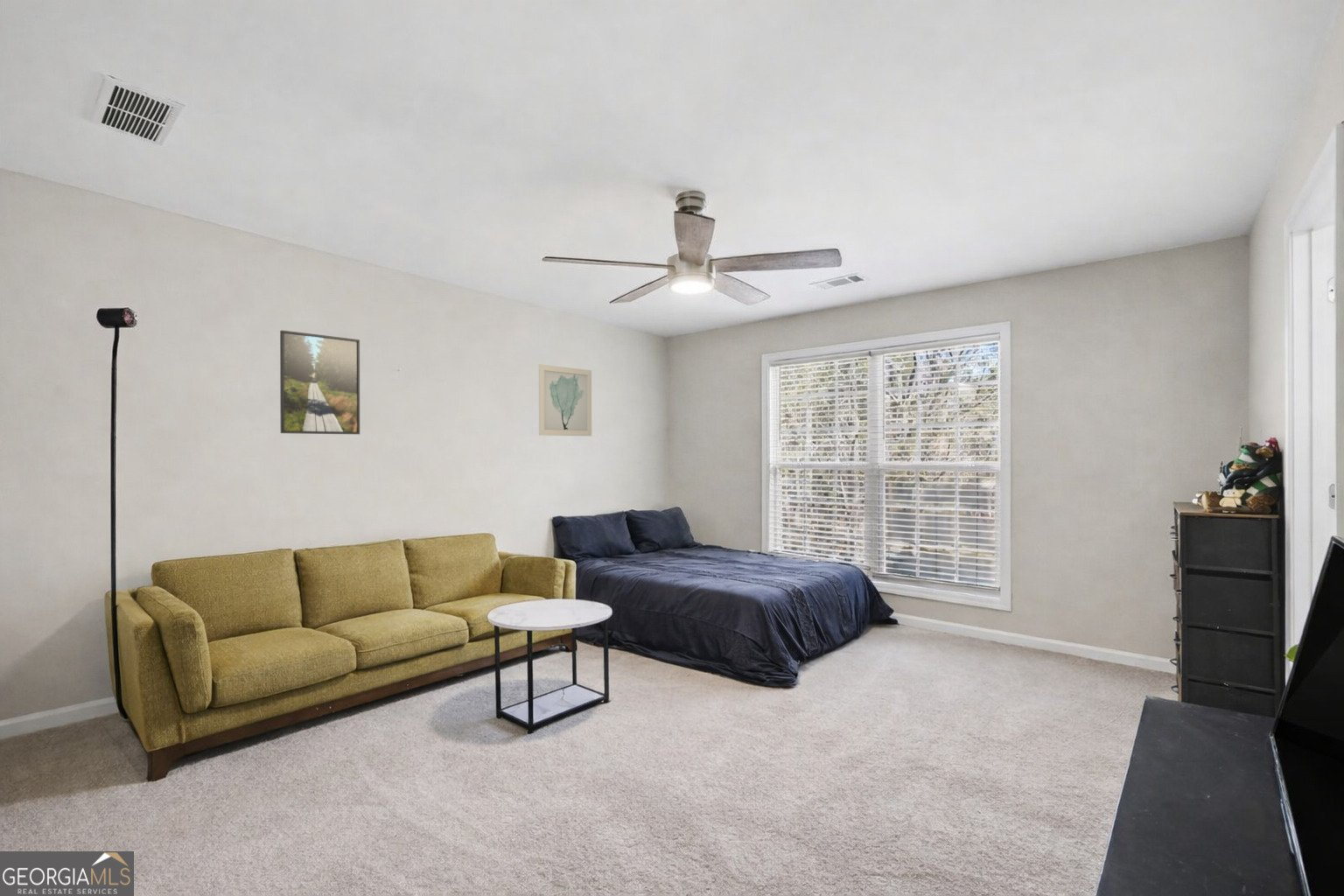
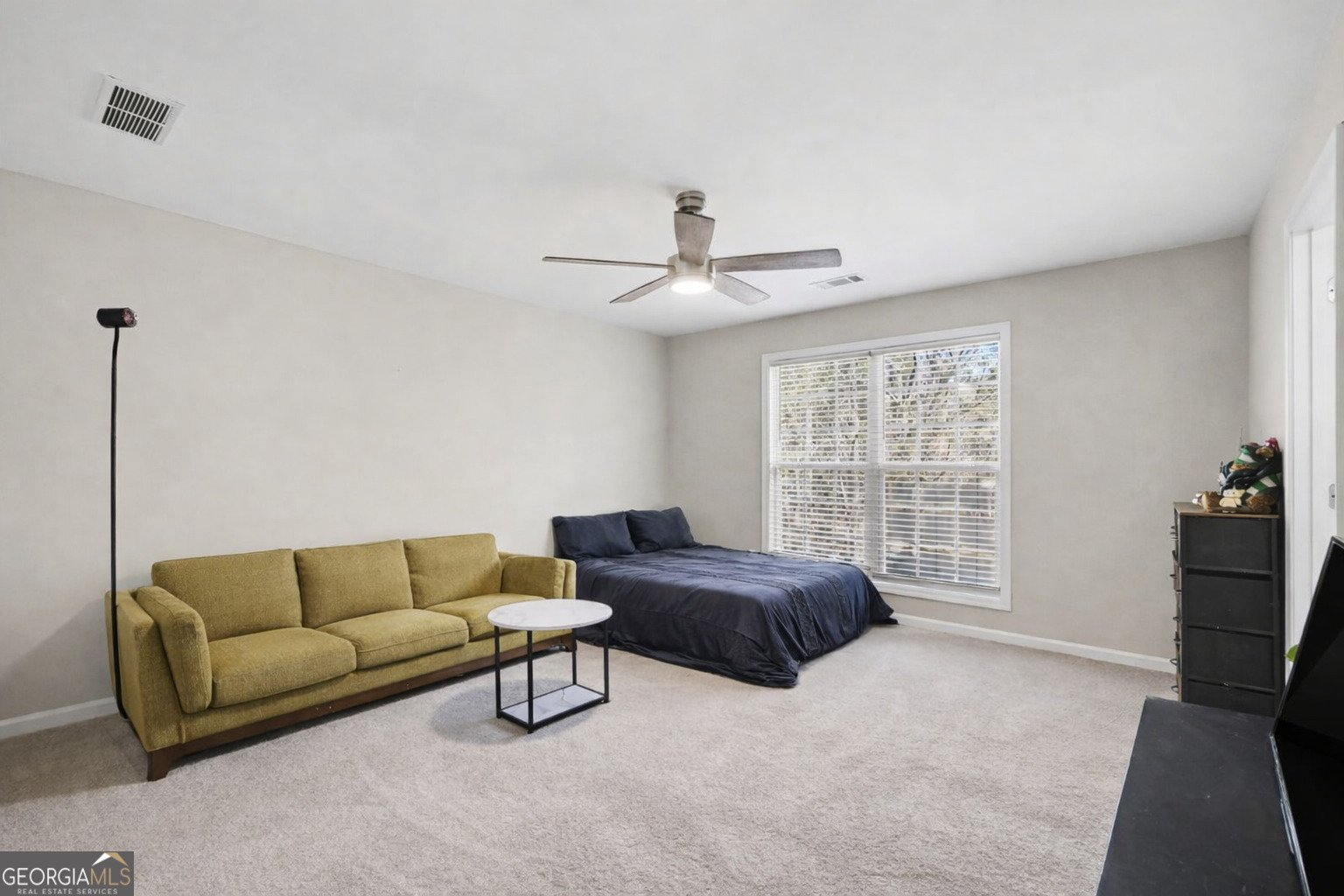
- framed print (321, 384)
- wall art (566, 401)
